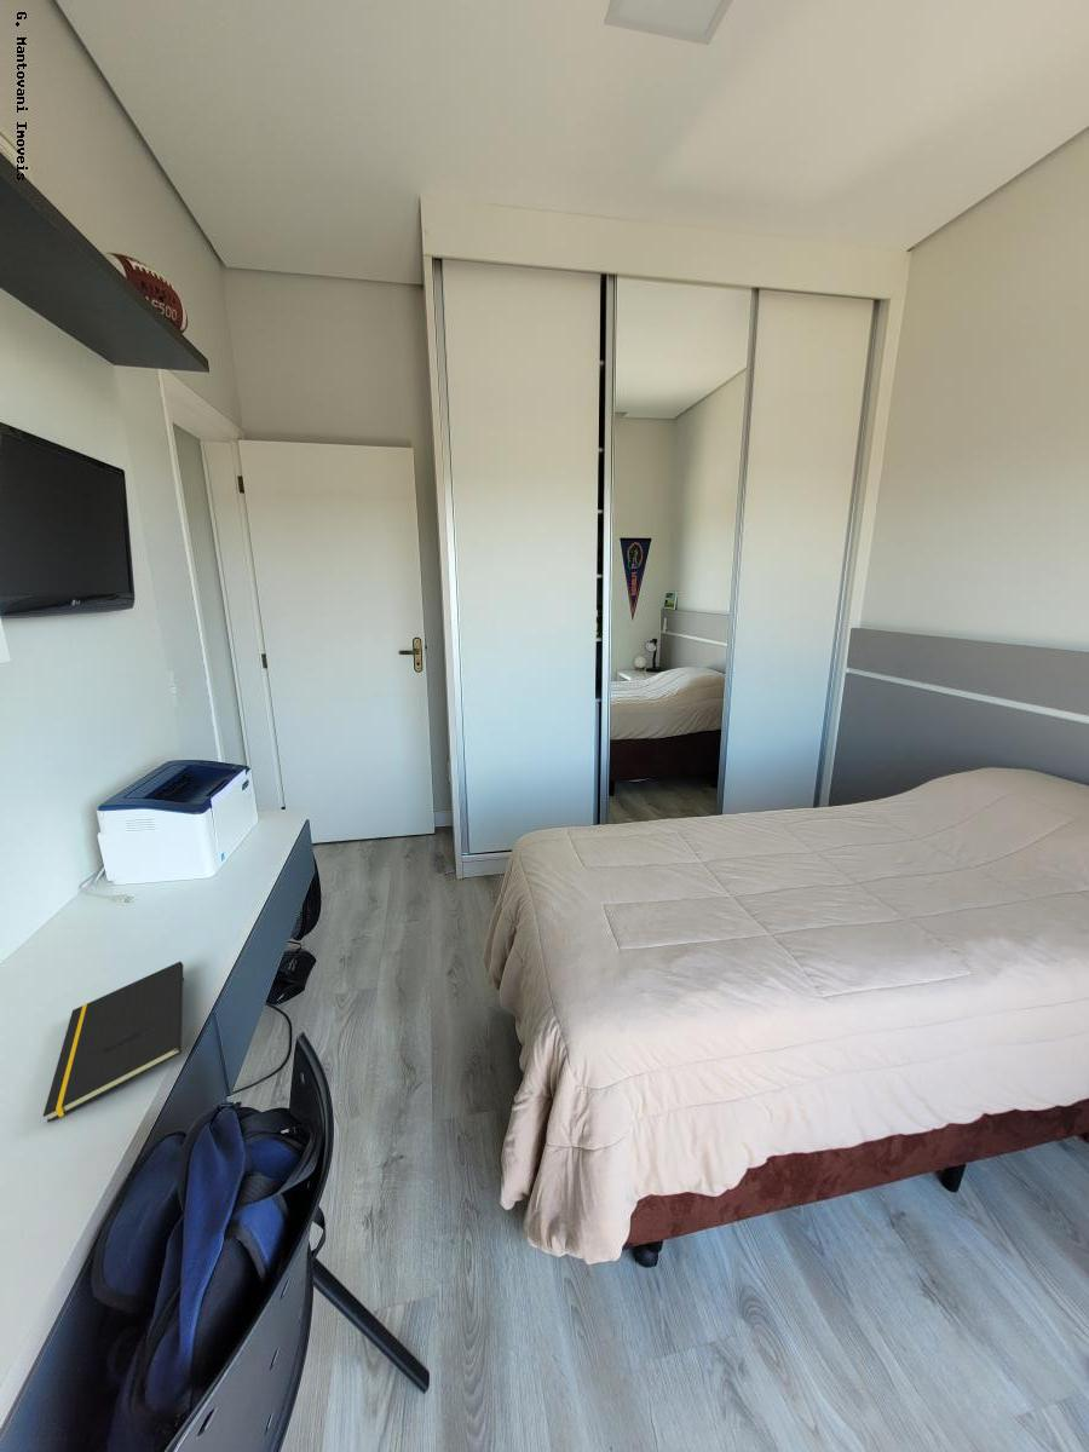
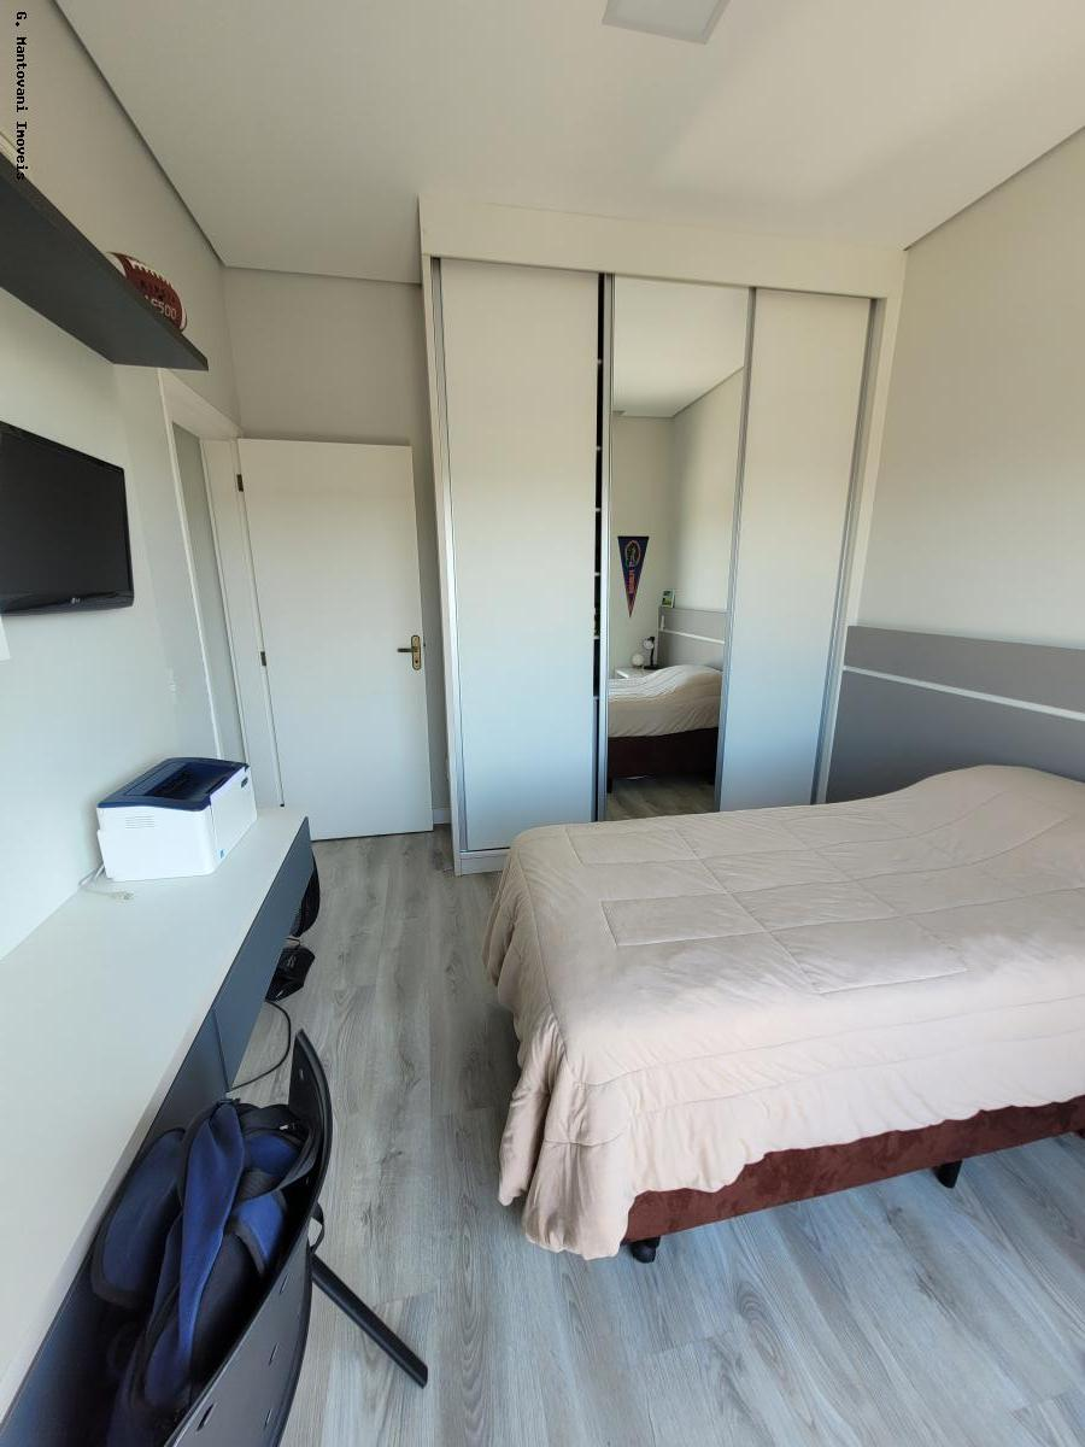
- notepad (123, 1030)
